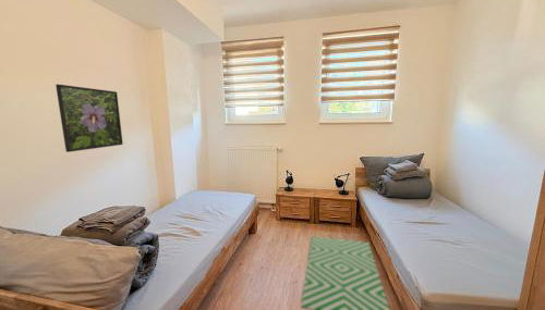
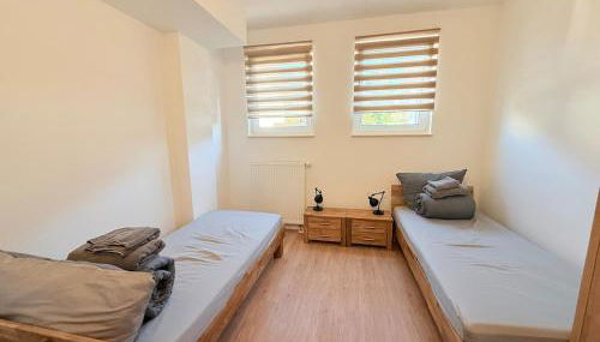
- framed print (94, 119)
- rug (341, 268)
